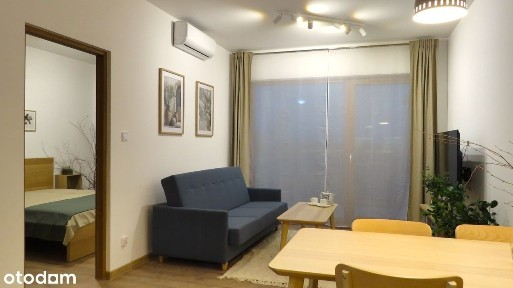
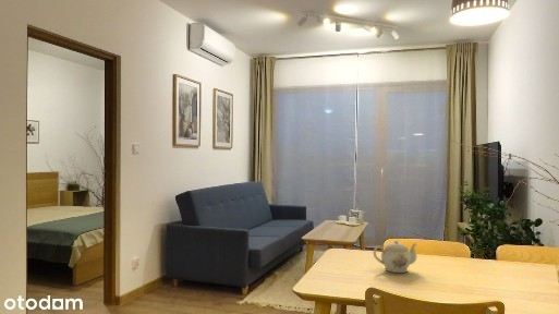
+ teapot (394, 255)
